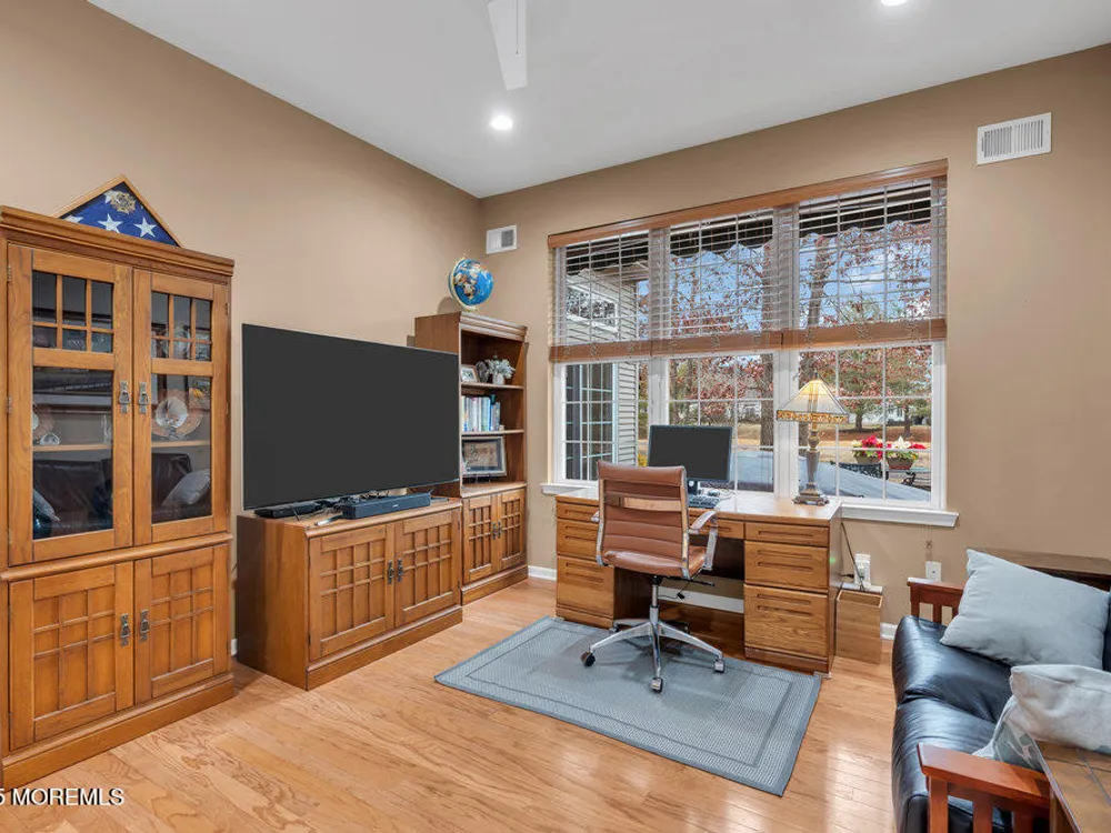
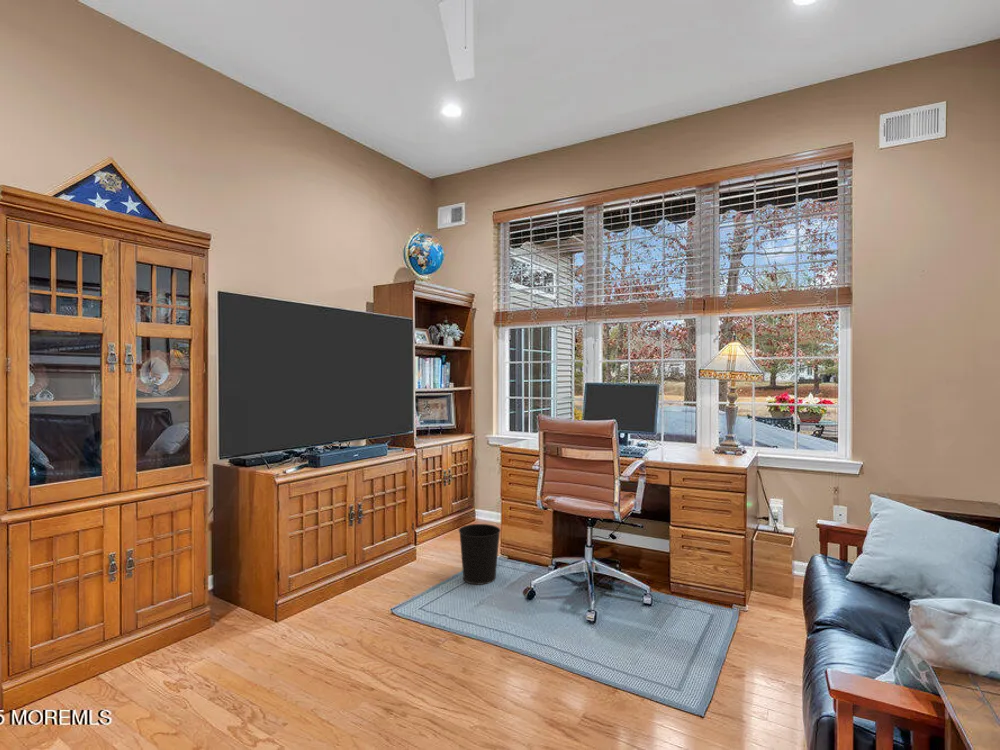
+ wastebasket (479, 554)
